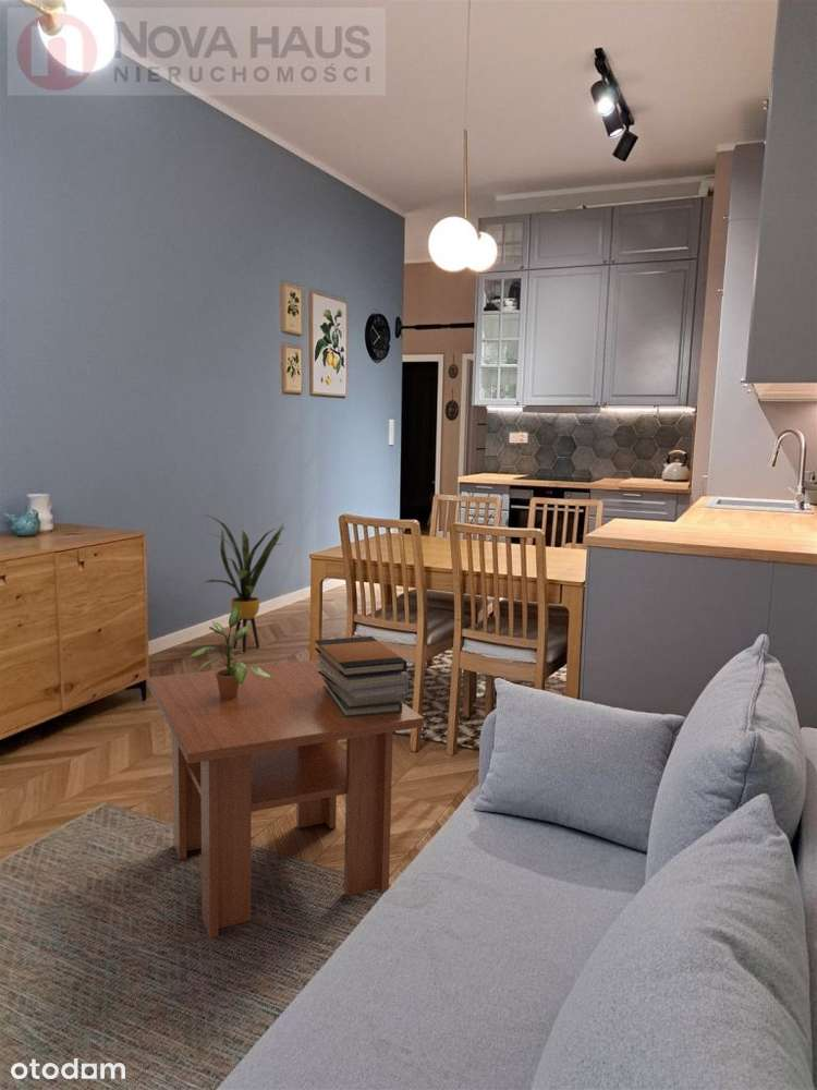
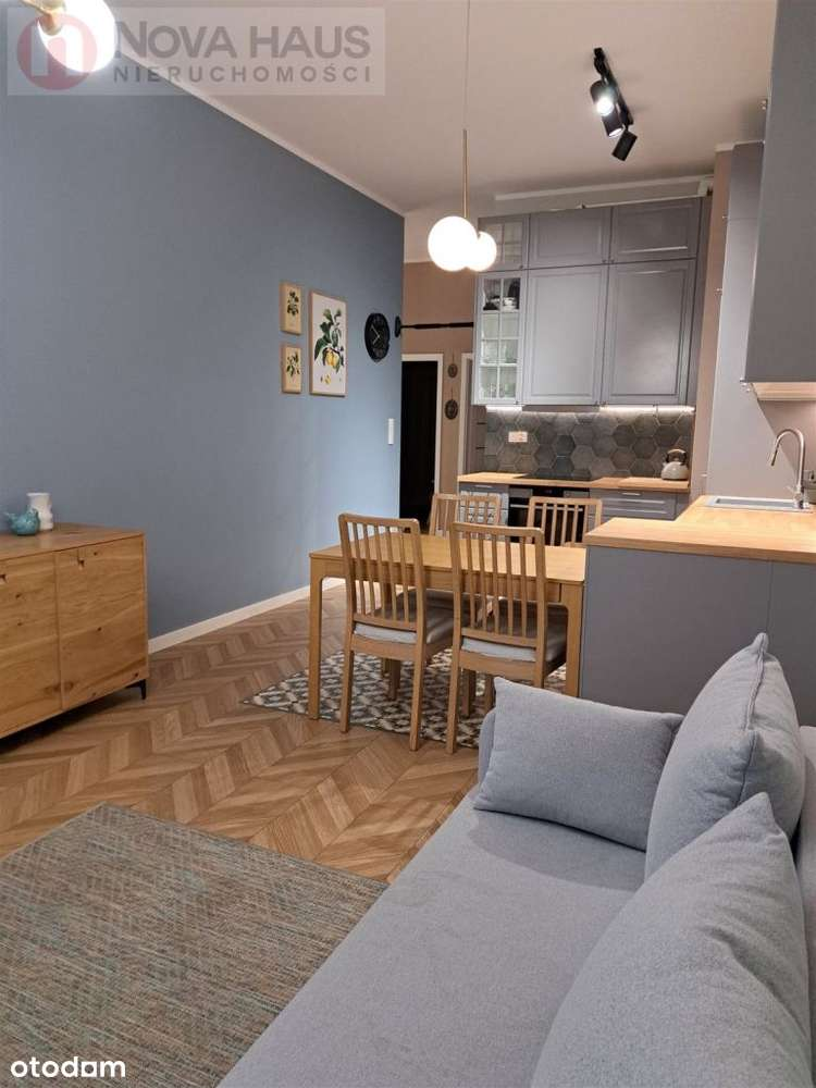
- house plant (244, 582)
- potted plant (236, 650)
- coffee table (276, 783)
- book stack (359, 674)
